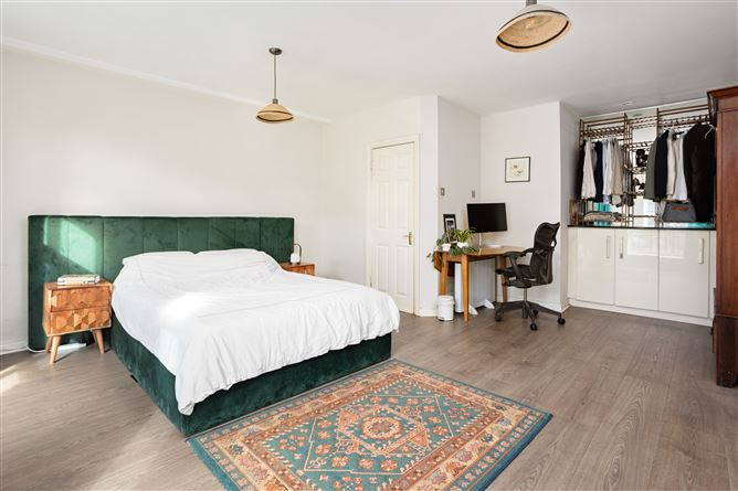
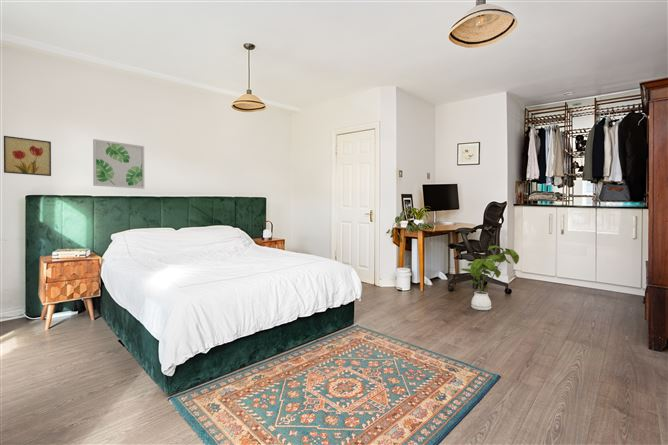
+ wall art (28, 156)
+ wall art (119, 165)
+ house plant (491, 277)
